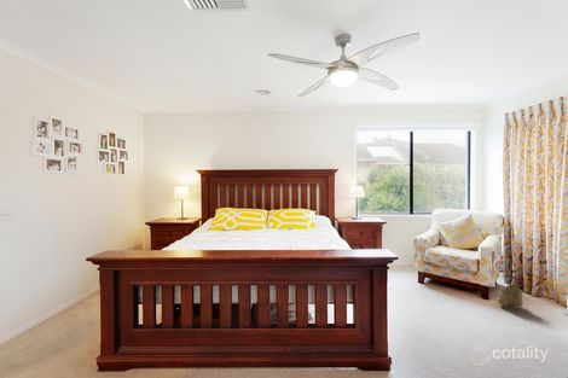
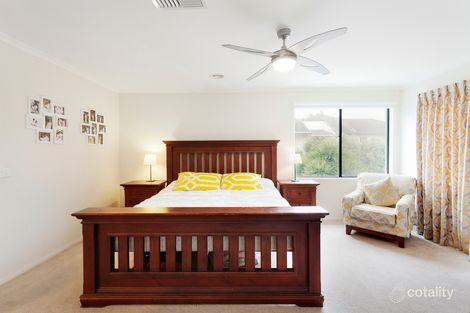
- wall caddy (509, 293)
